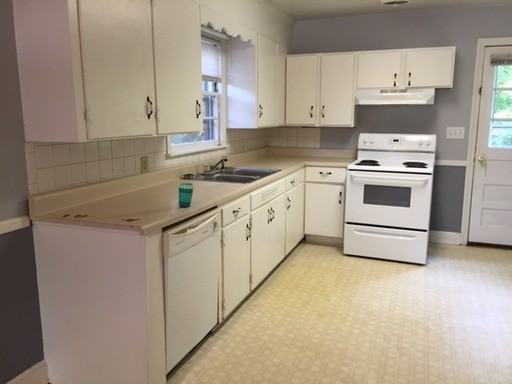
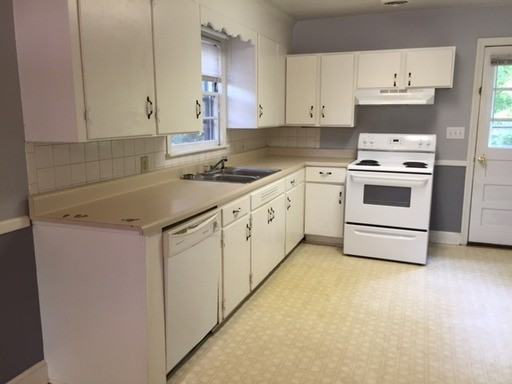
- cup (186, 195)
